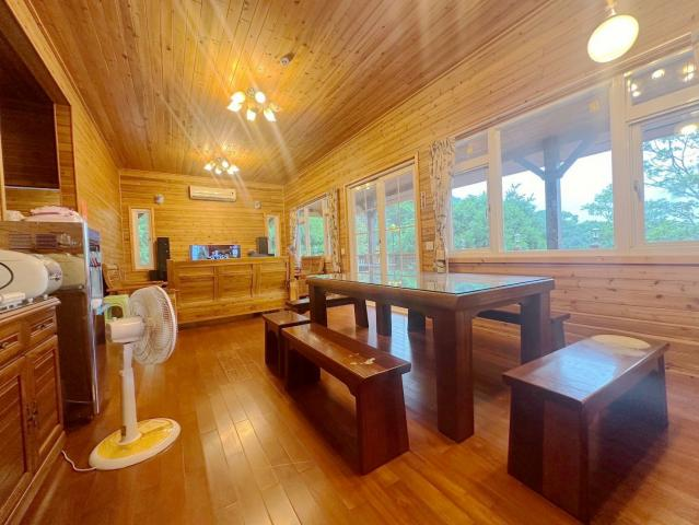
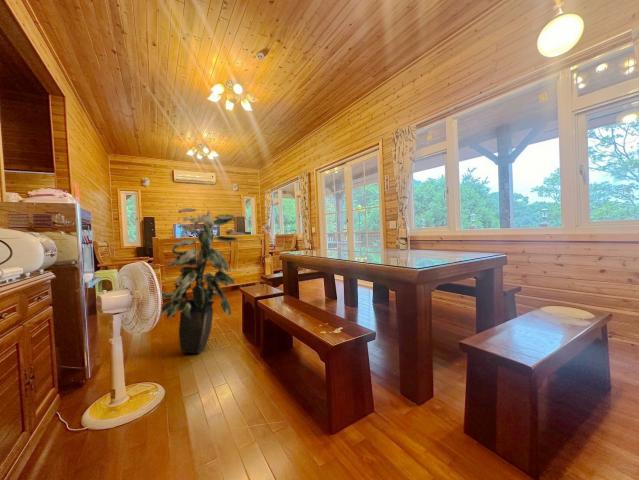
+ indoor plant (199, 278)
